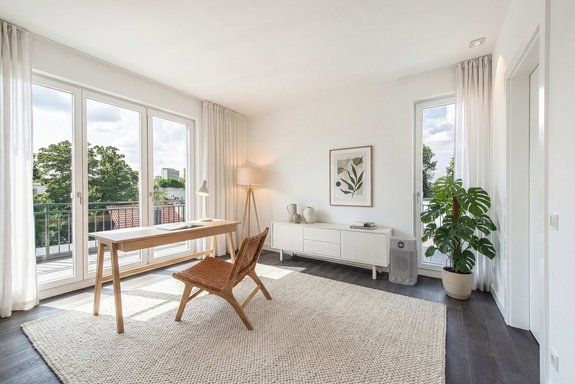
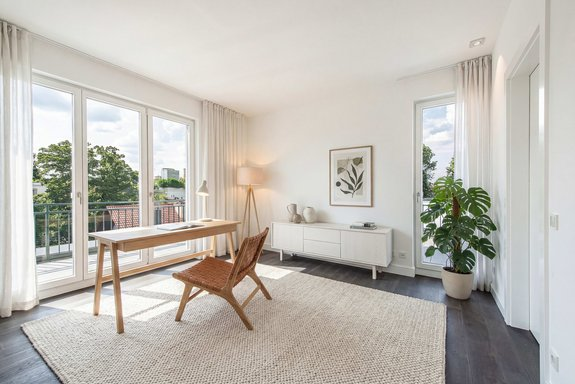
- air purifier (402, 258)
